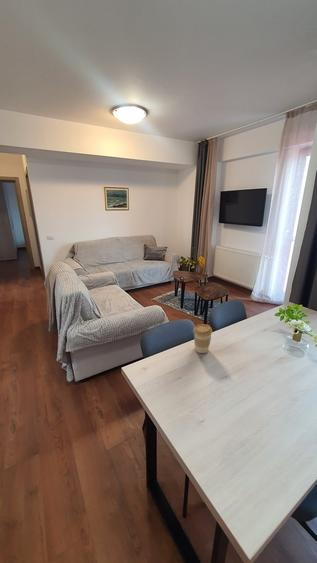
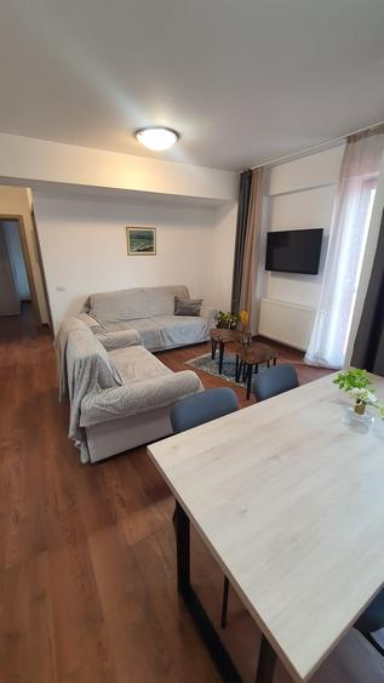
- coffee cup (202, 338)
